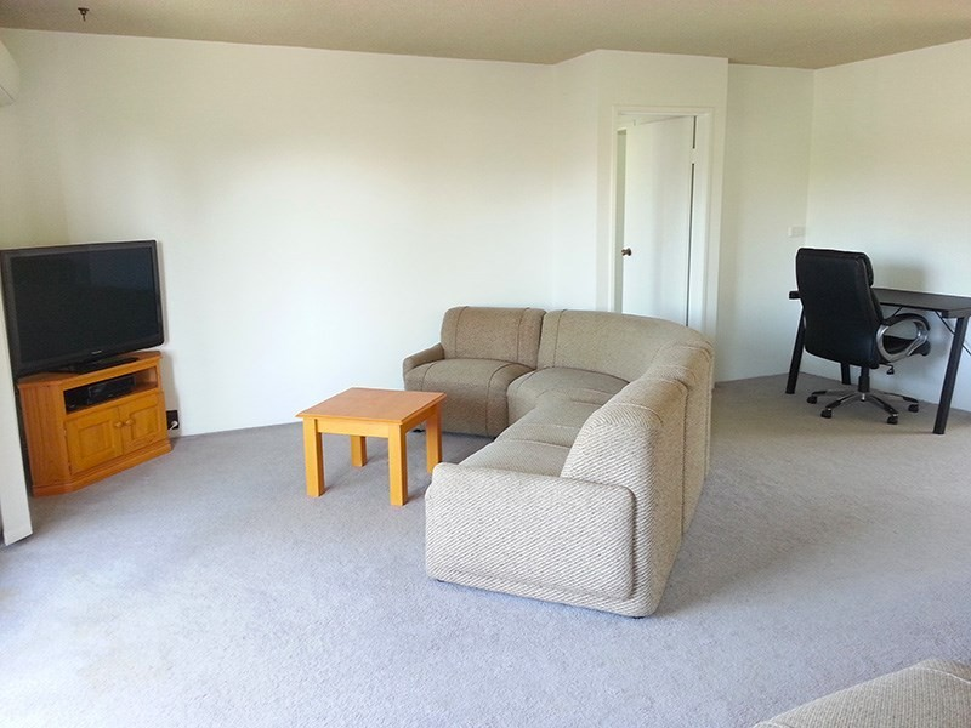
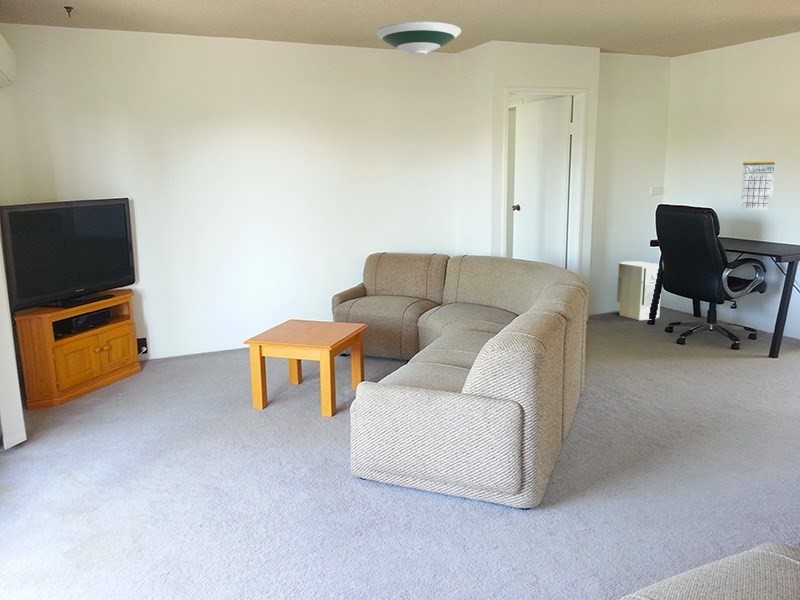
+ calendar (757, 180)
+ air purifier (638, 290)
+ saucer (418, 43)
